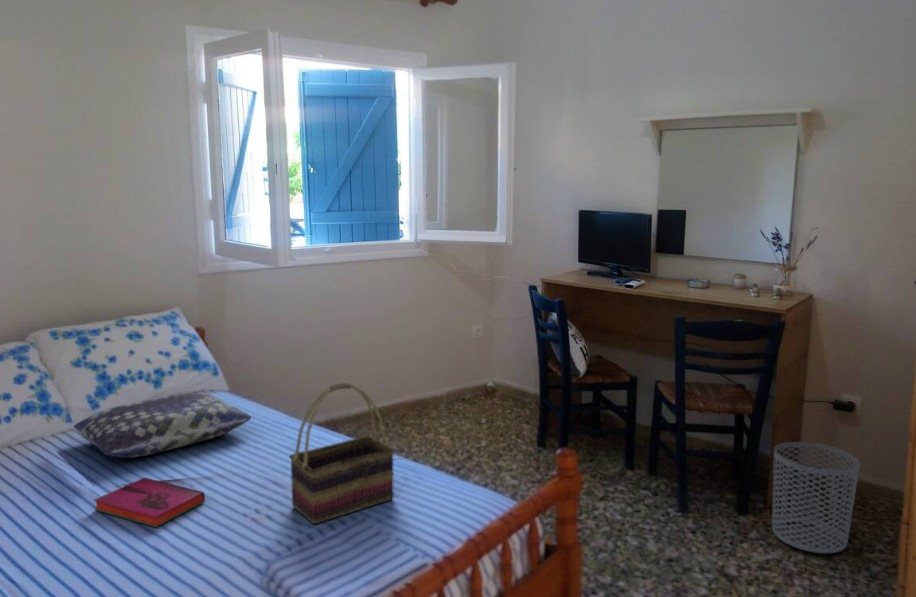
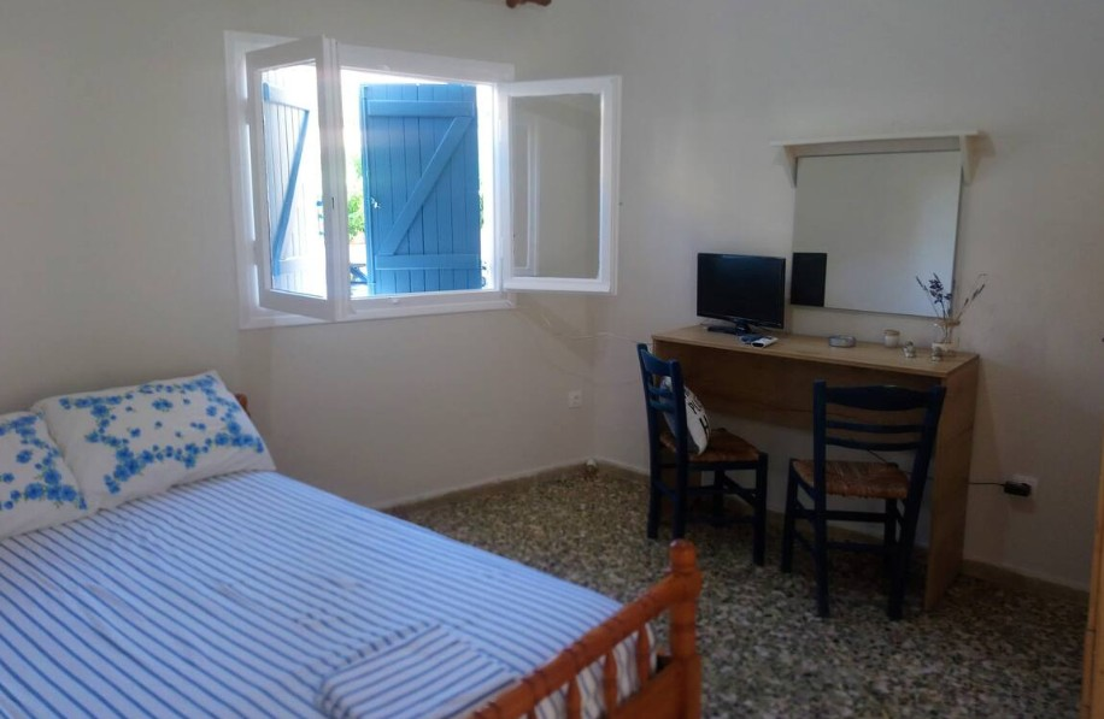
- cushion (163, 422)
- woven basket (342, 444)
- hardback book (150, 500)
- waste bin (812, 497)
